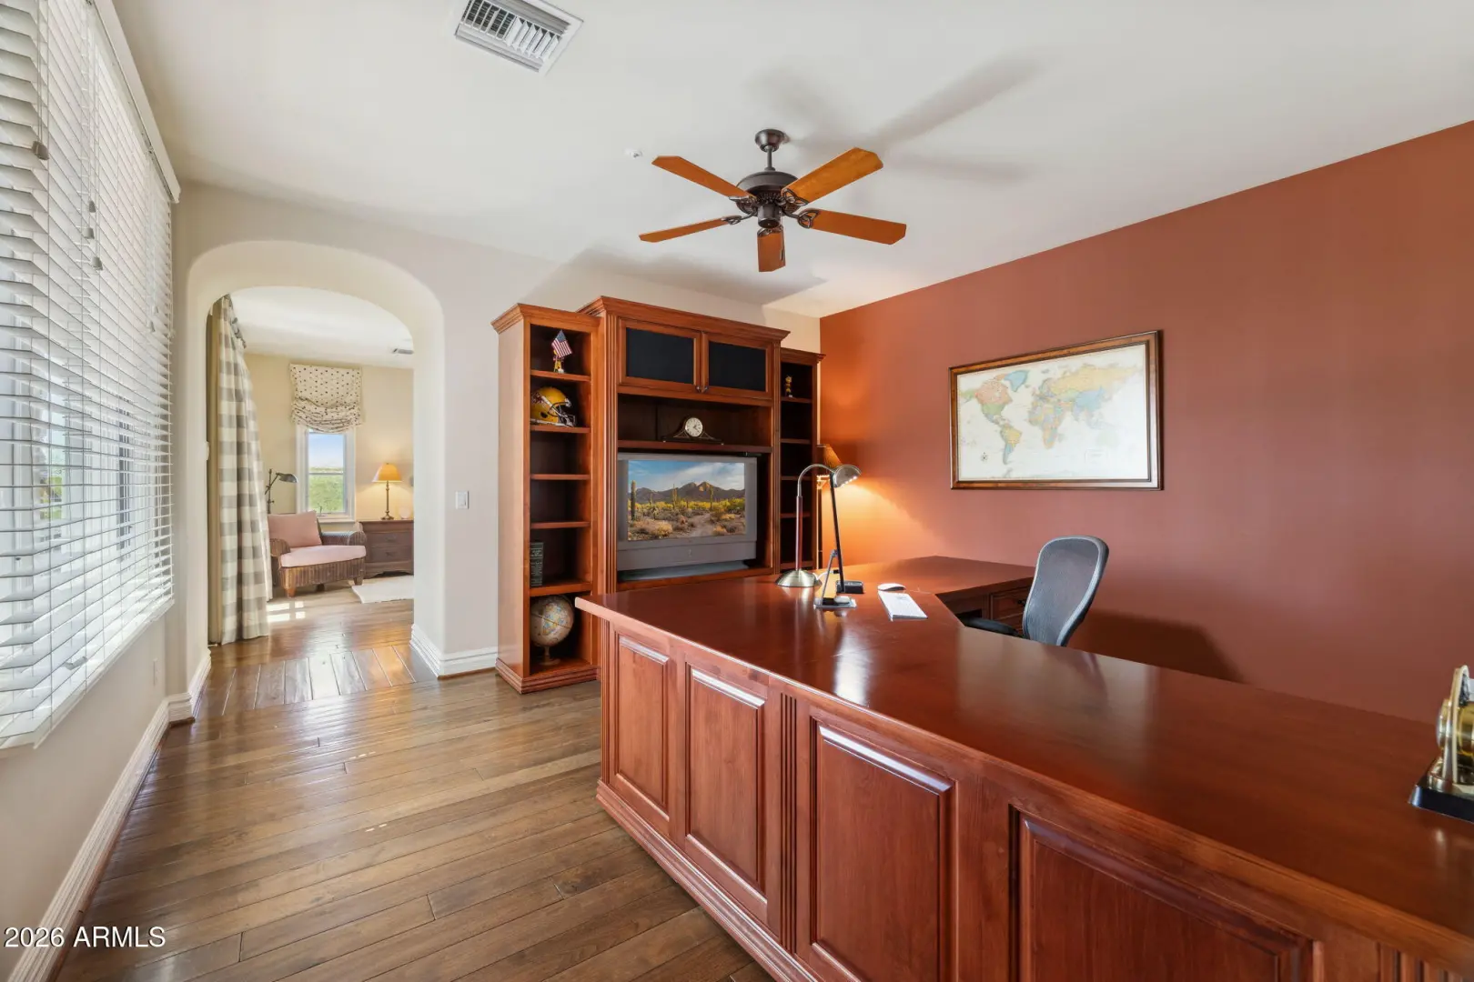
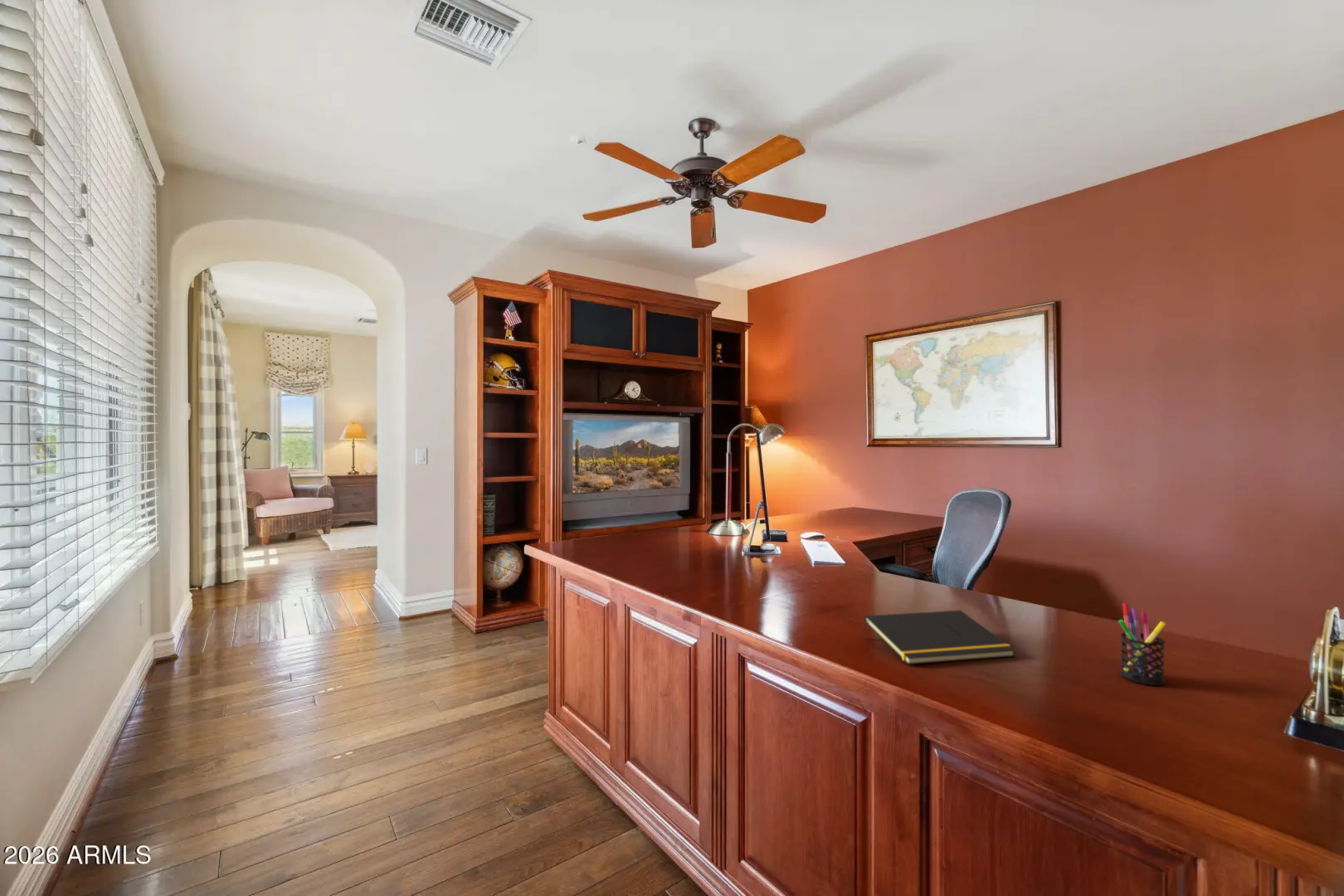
+ pen holder (1137, 642)
+ notepad (936, 635)
